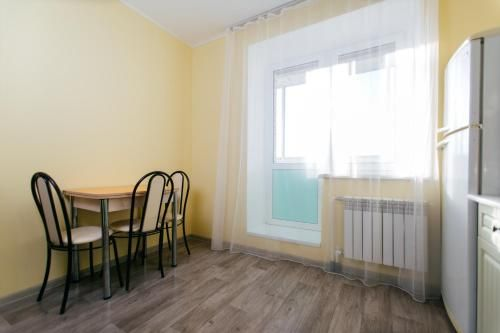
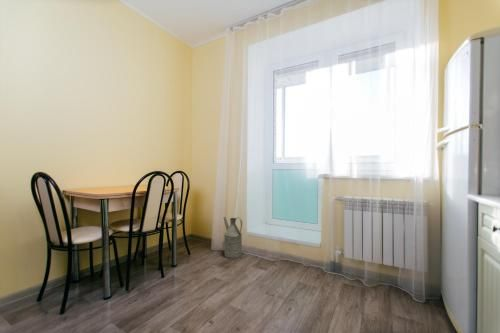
+ watering can (232, 235)
